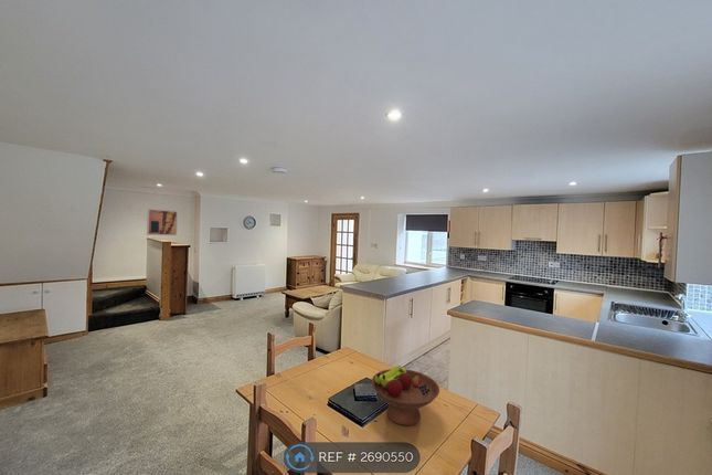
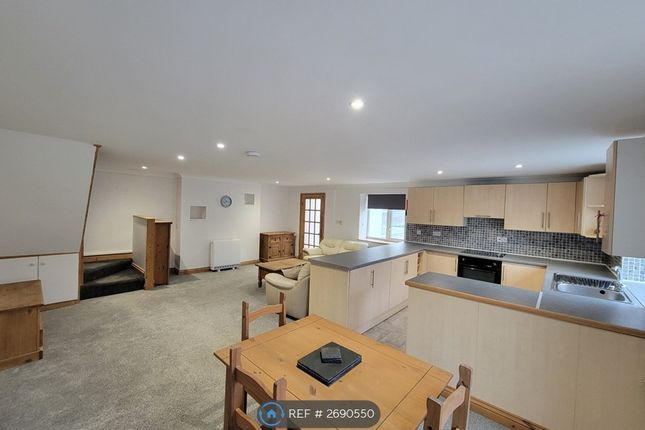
- fruit bowl (404, 393)
- wall art (162, 222)
